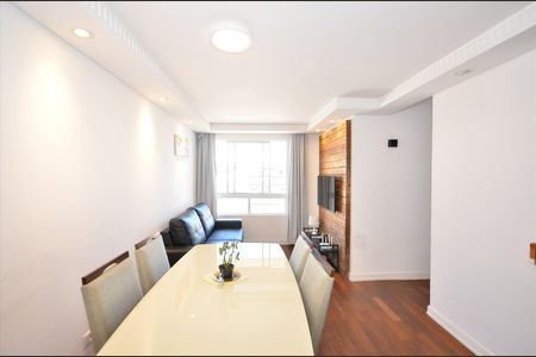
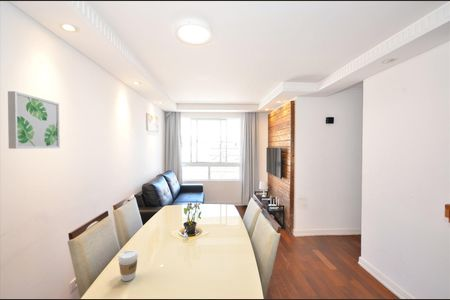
+ coffee cup (128, 265)
+ wall art (36, 123)
